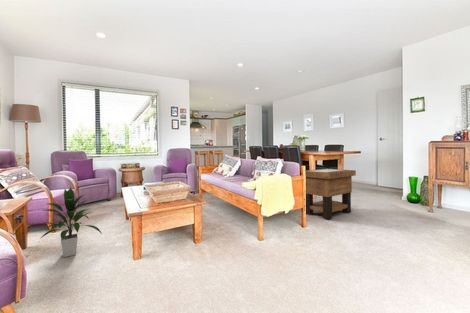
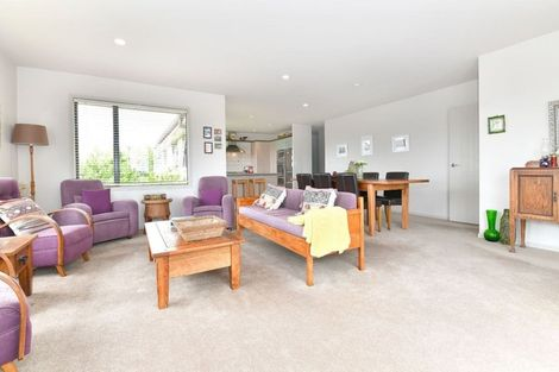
- side table (326, 191)
- indoor plant (70, 221)
